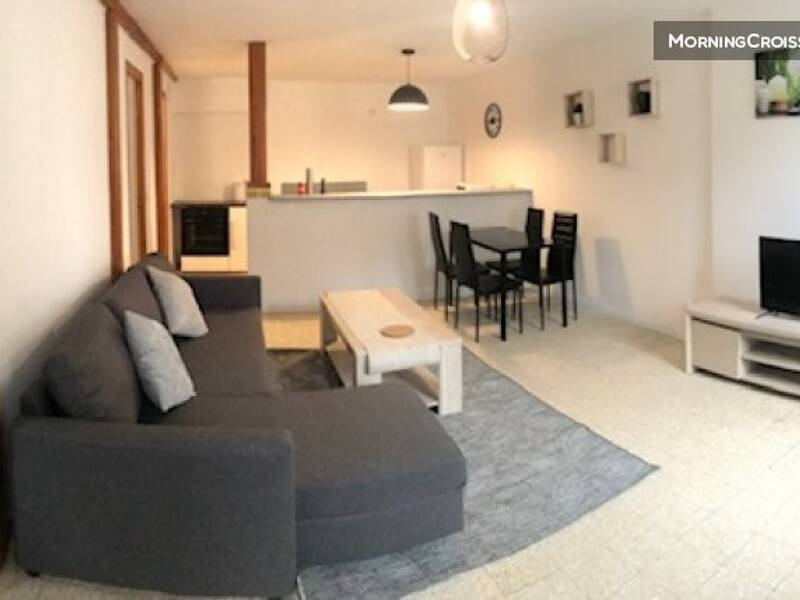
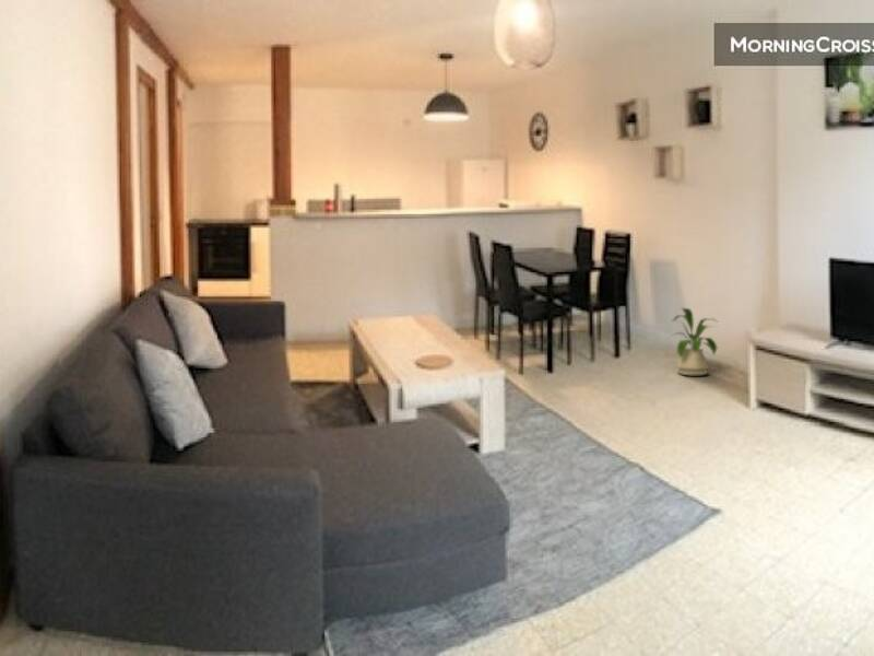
+ house plant (698, 340)
